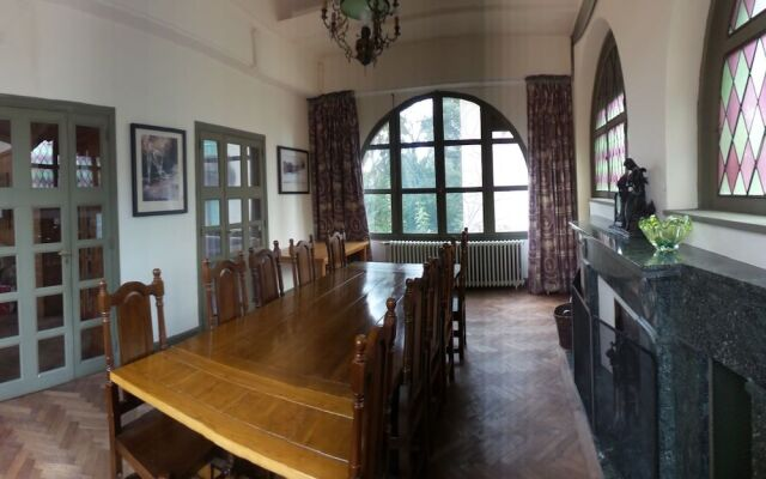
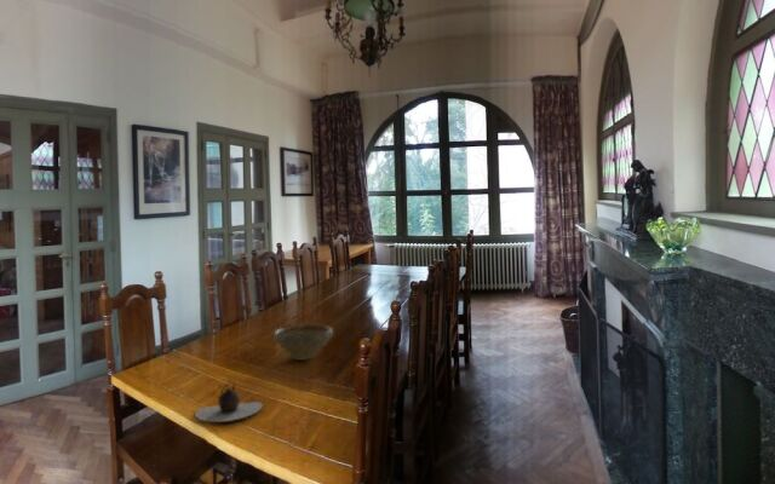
+ bowl (304, 342)
+ teapot (229, 394)
